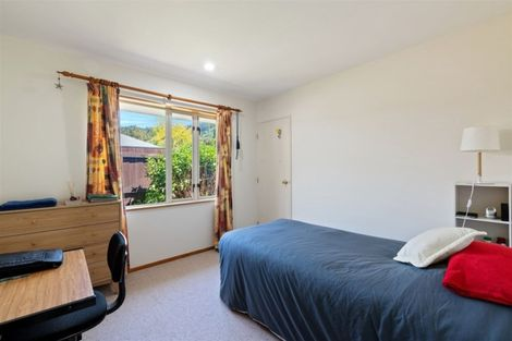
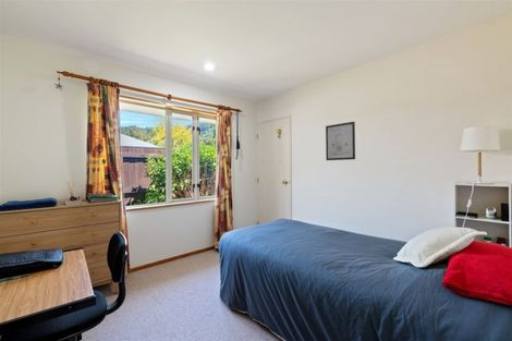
+ wall art (339, 142)
